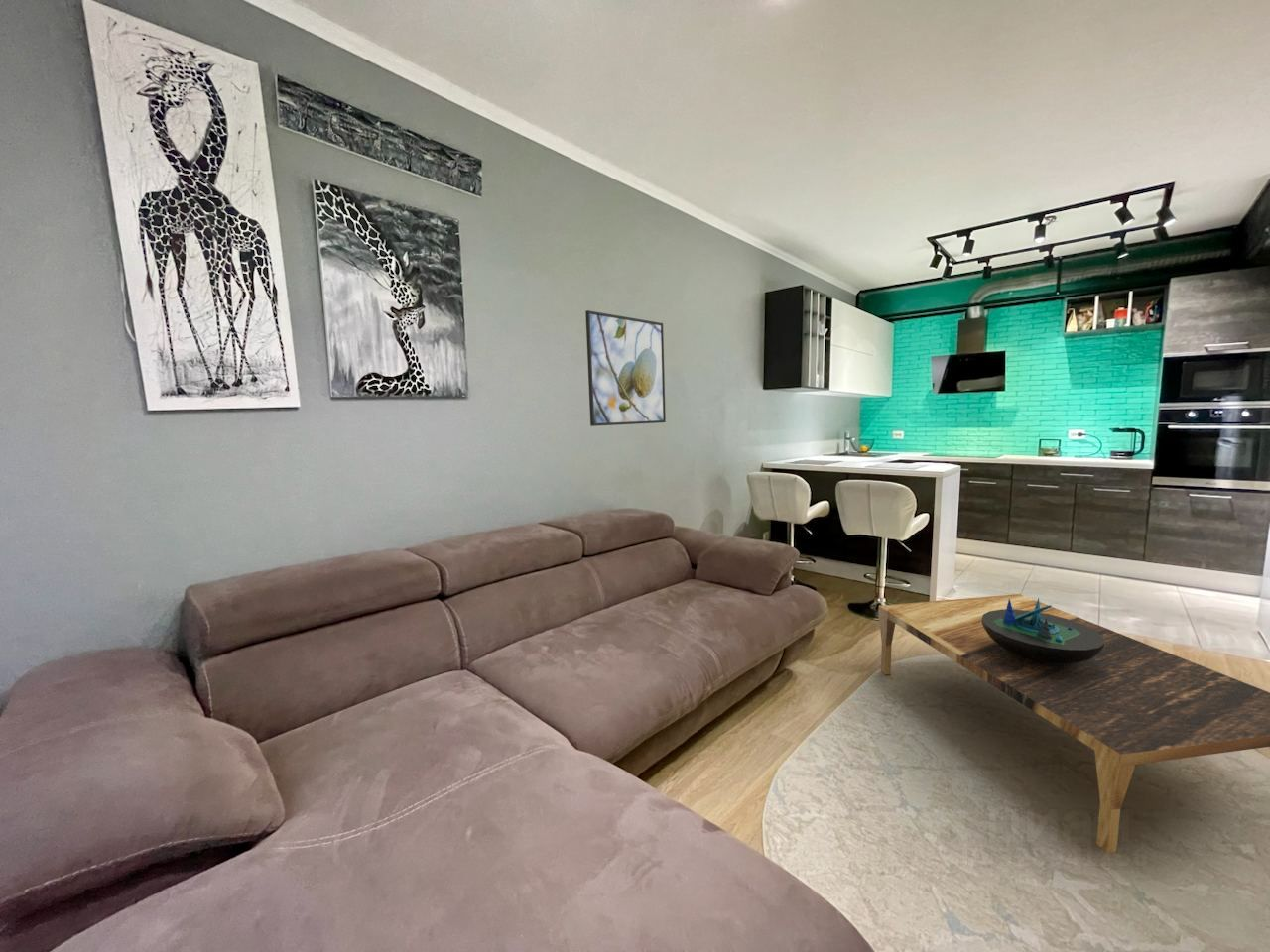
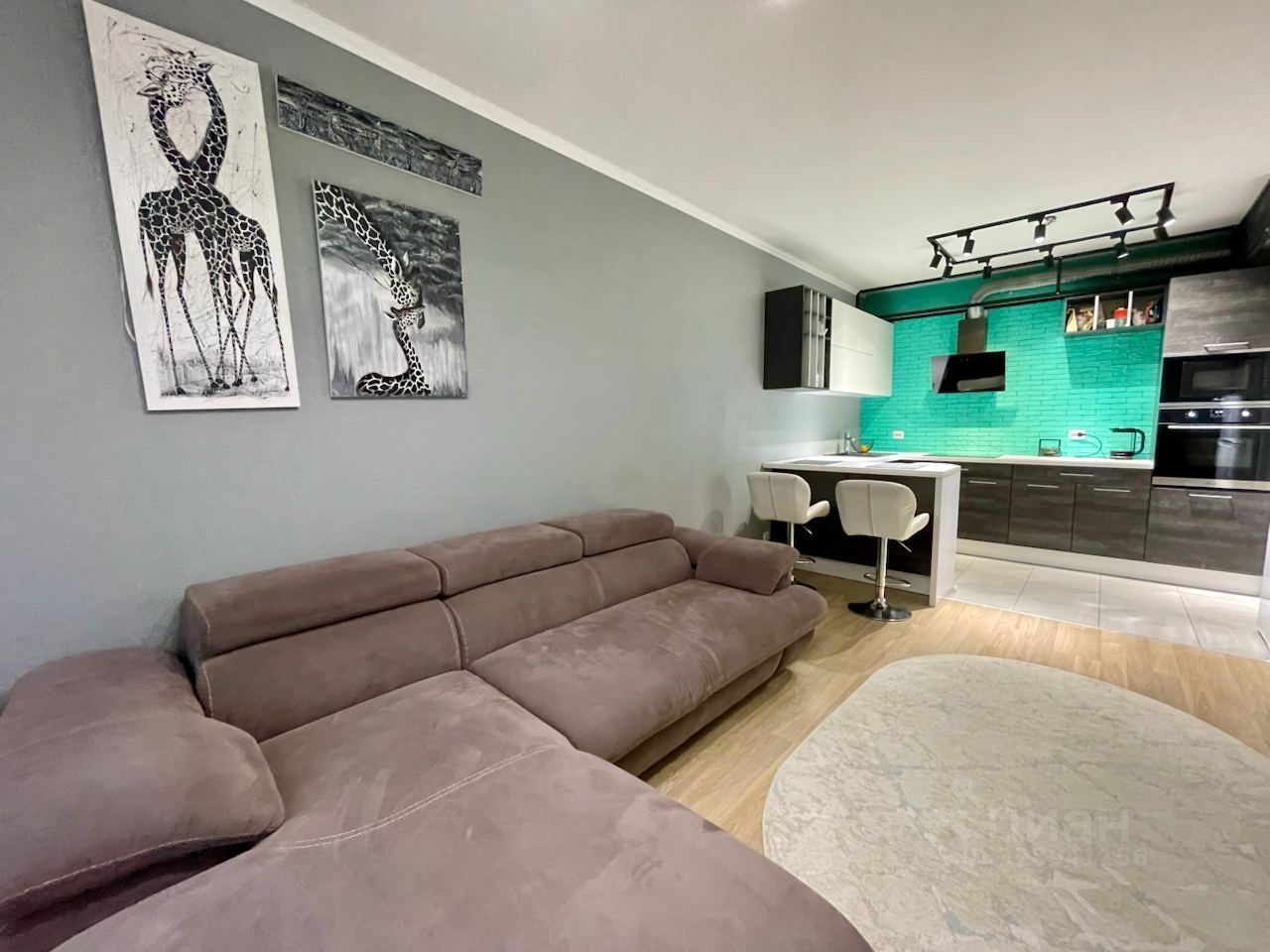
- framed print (628, 371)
- decorative bowl (1039, 628)
- coffee table (1052, 689)
